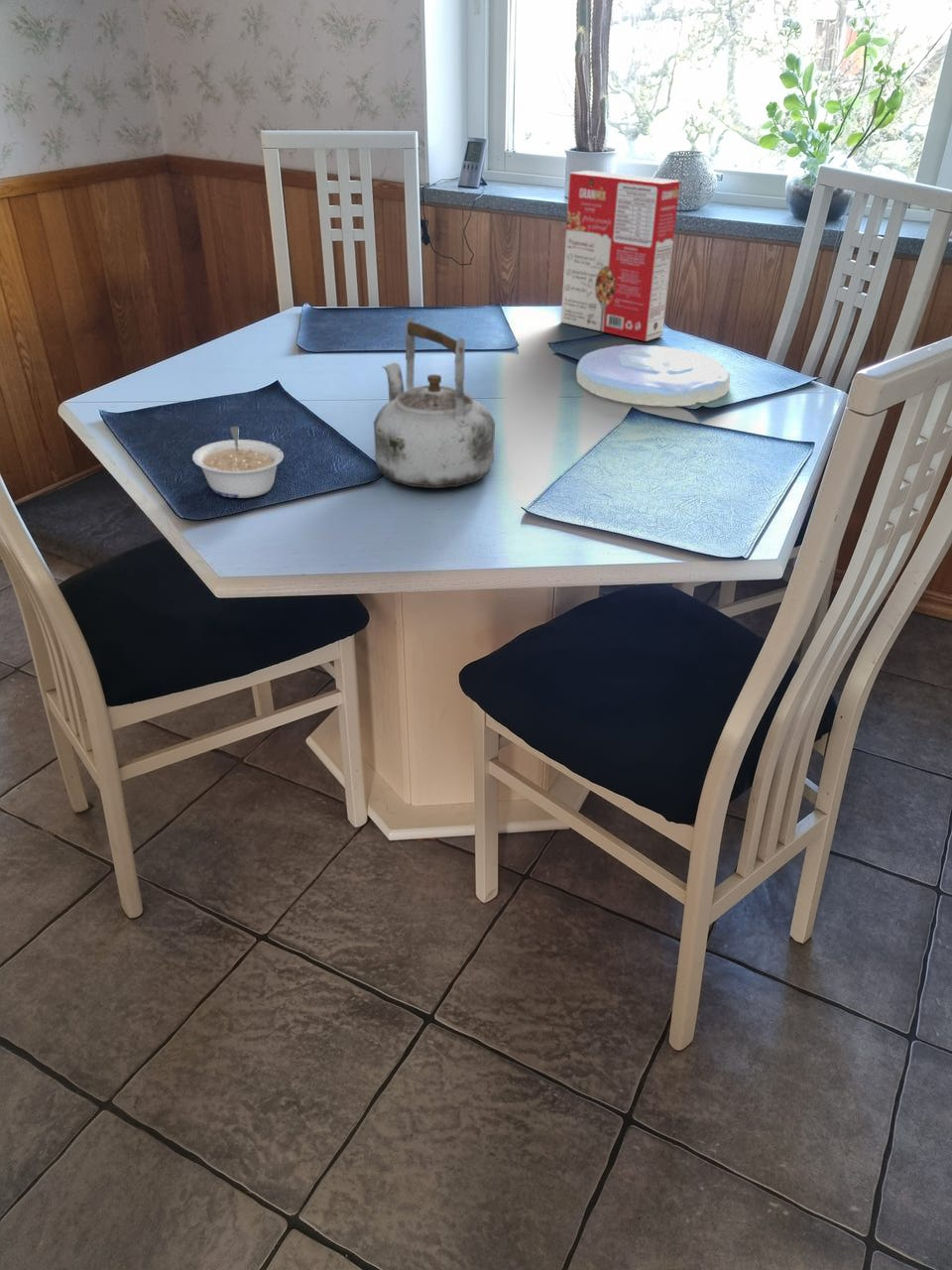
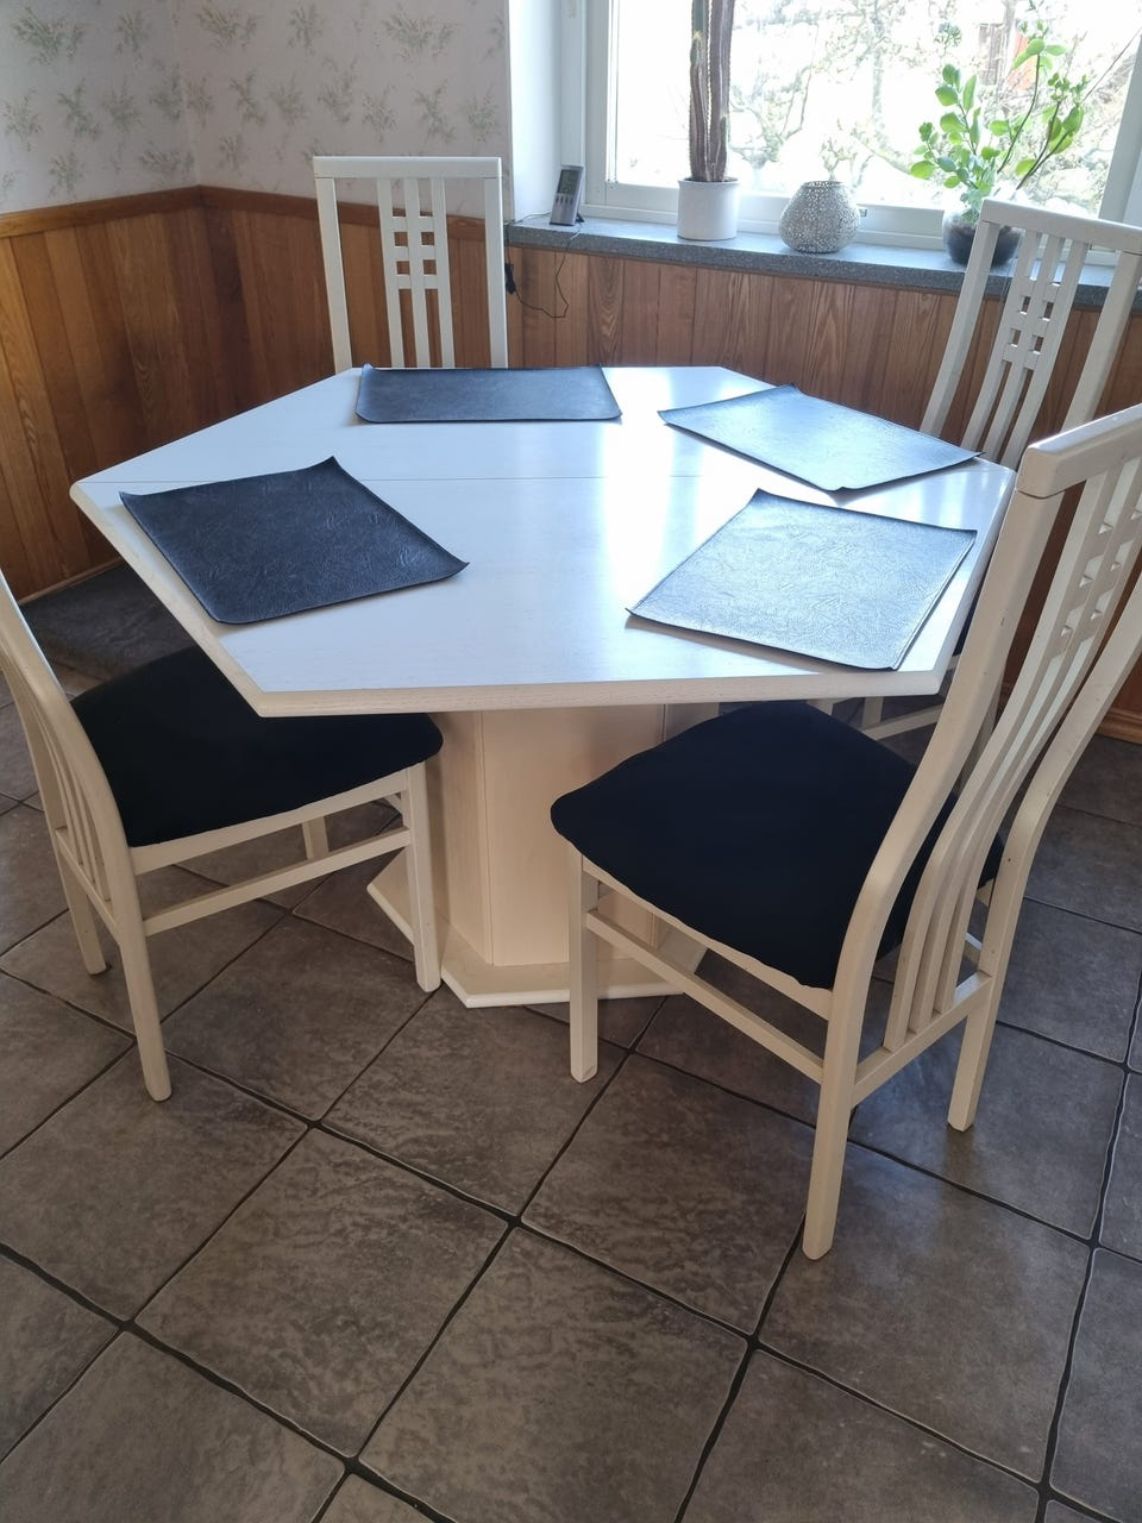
- kettle (425, 399)
- cereal box (616, 255)
- legume (237, 466)
- plate (653, 369)
